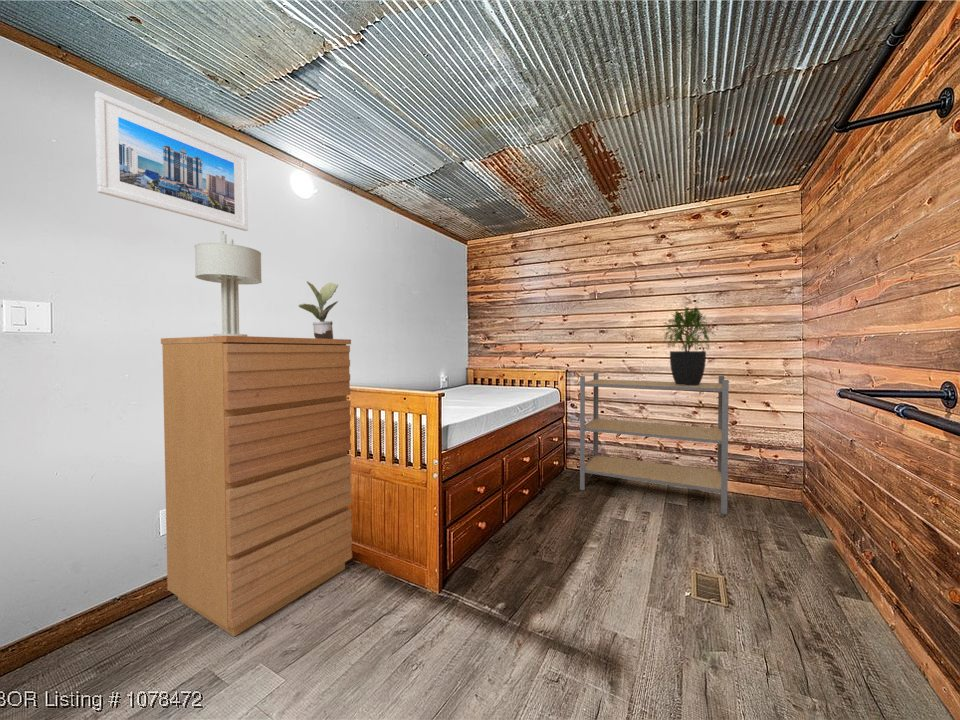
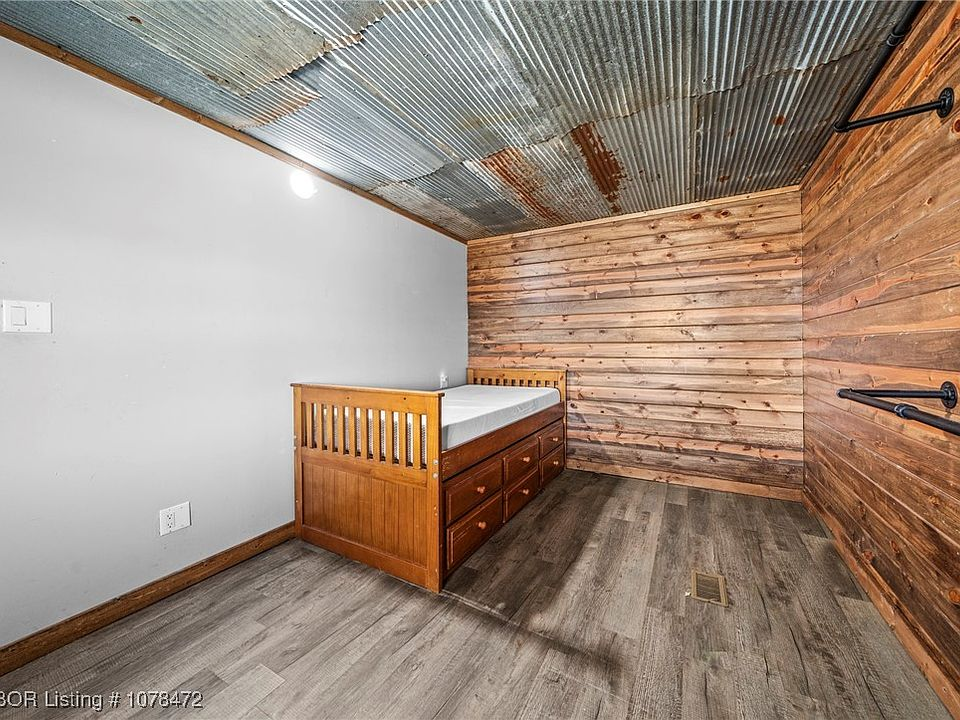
- table lamp (229, 285)
- dresser (264, 461)
- potted plant (317, 309)
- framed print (182, 171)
- shelving unit (651, 433)
- potted plant (685, 344)
